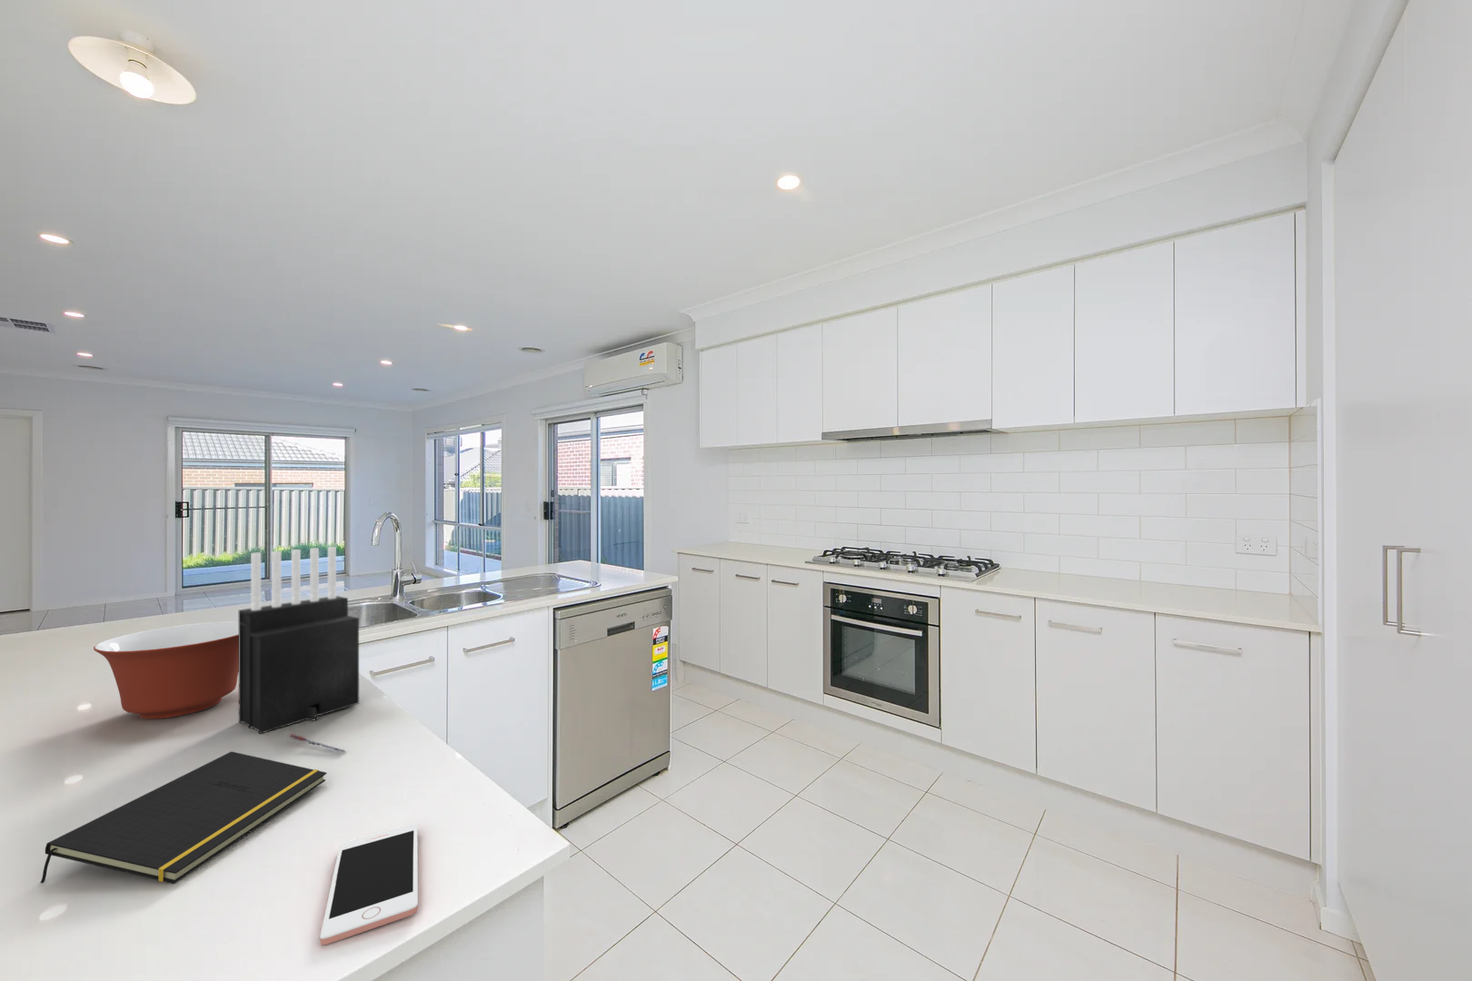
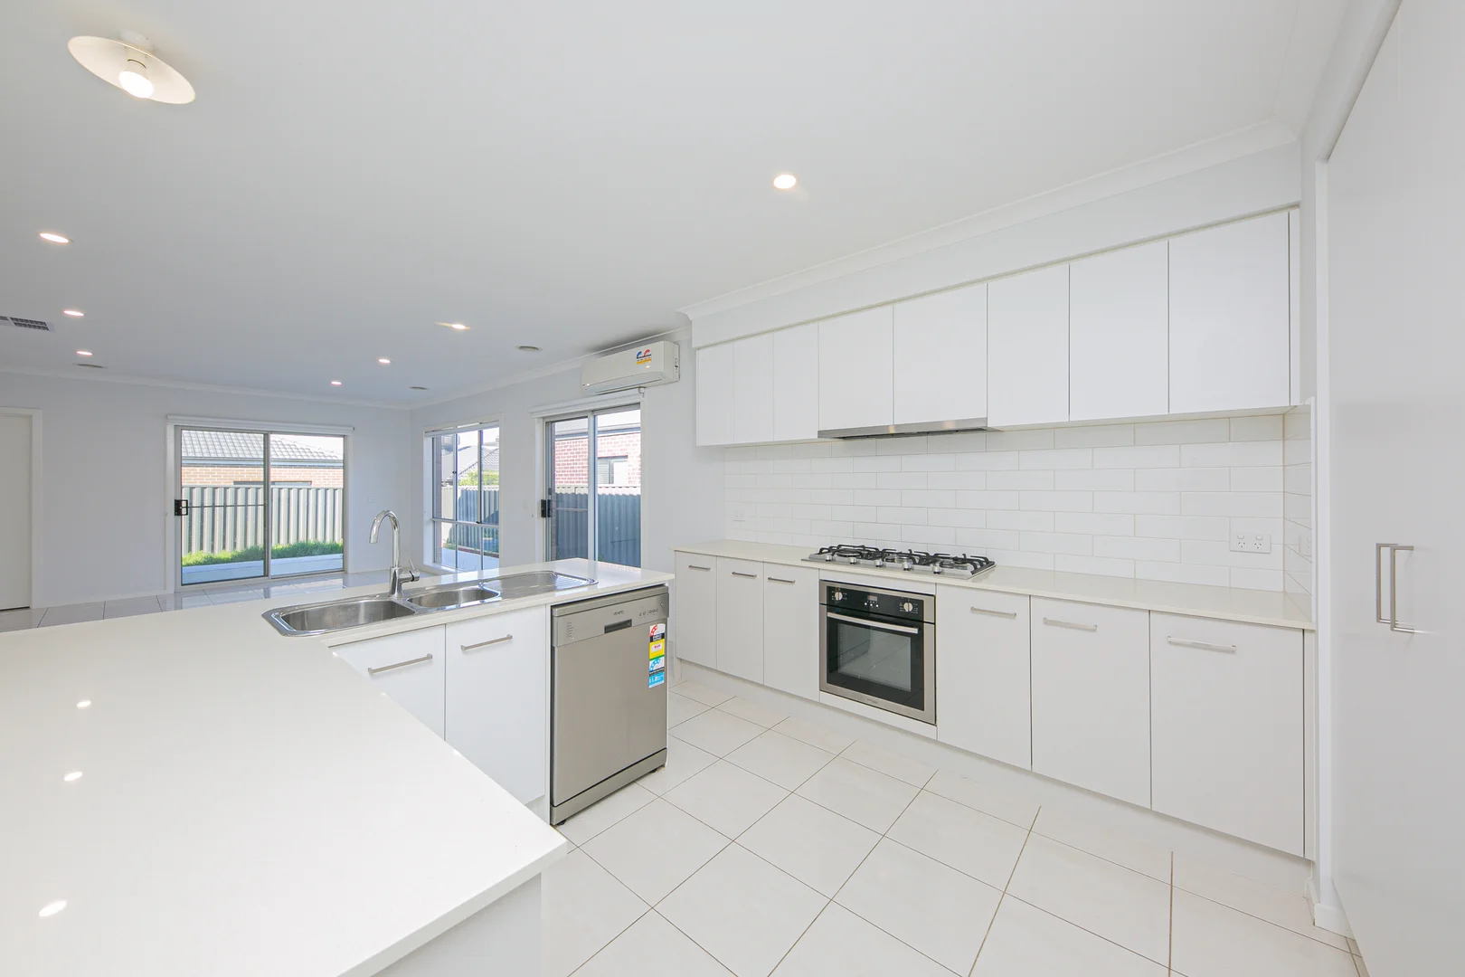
- notepad (206, 807)
- pen (317, 742)
- cell phone (376, 875)
- mixing bowl (182, 670)
- knife block (303, 632)
